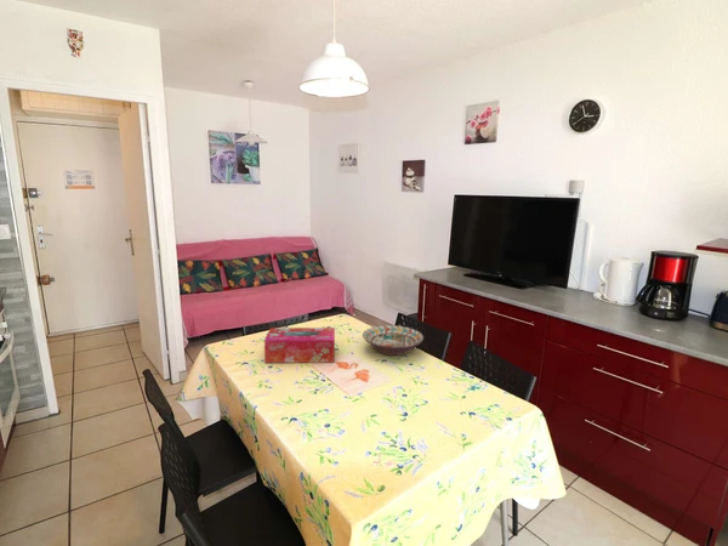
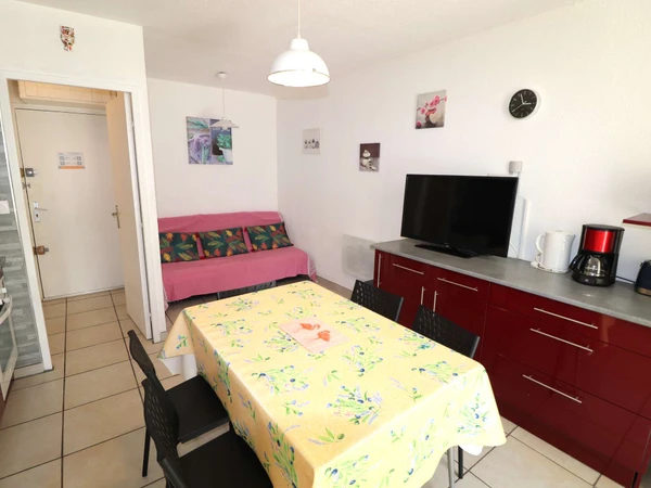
- tissue box (301, 343)
- decorative bowl (392, 342)
